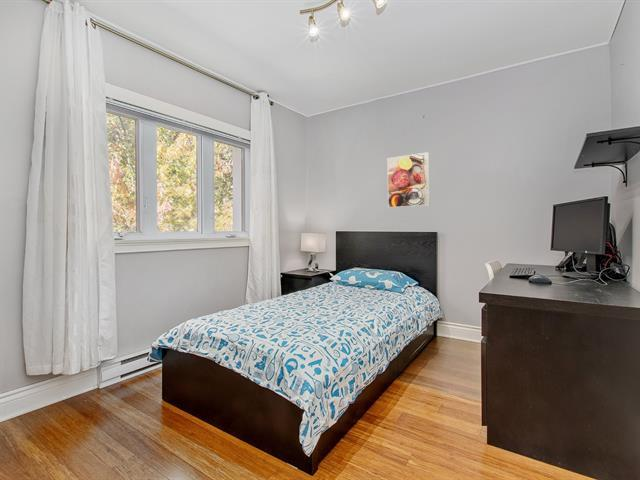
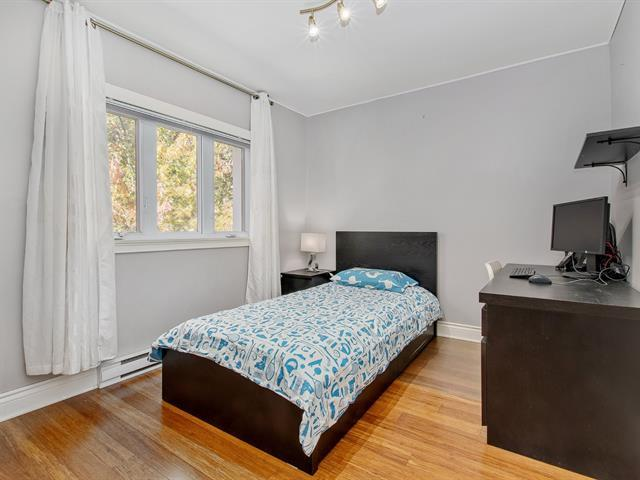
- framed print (407, 181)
